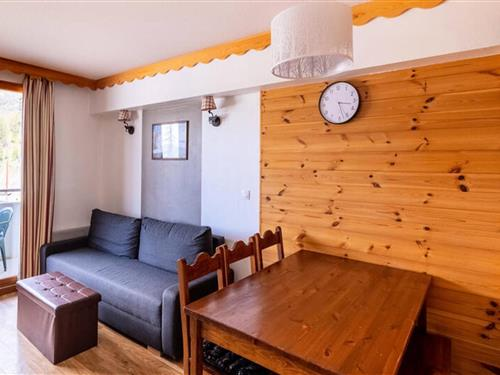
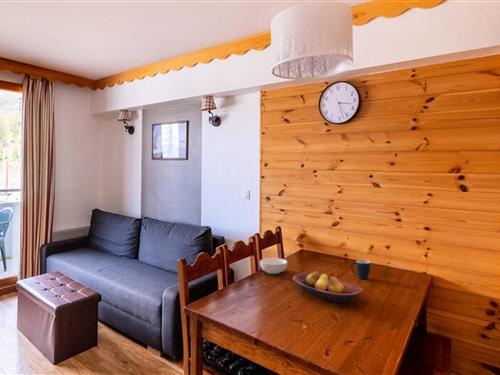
+ fruit bowl (325, 284)
+ mug (360, 269)
+ cereal bowl (273, 266)
